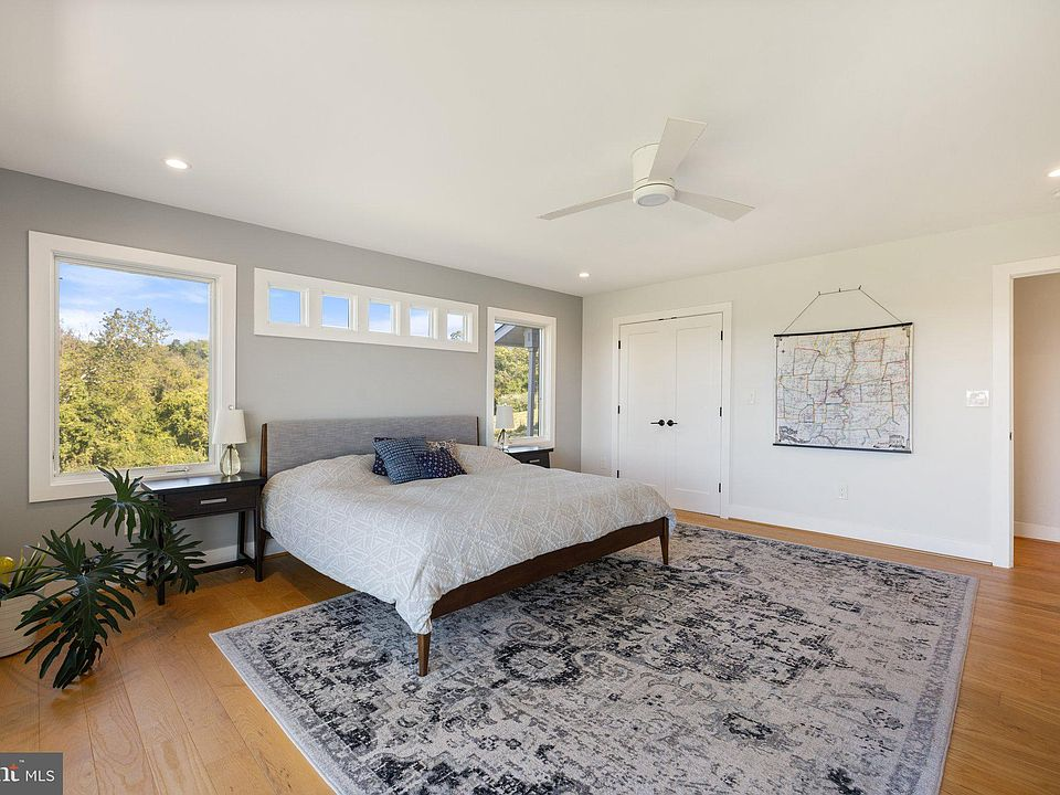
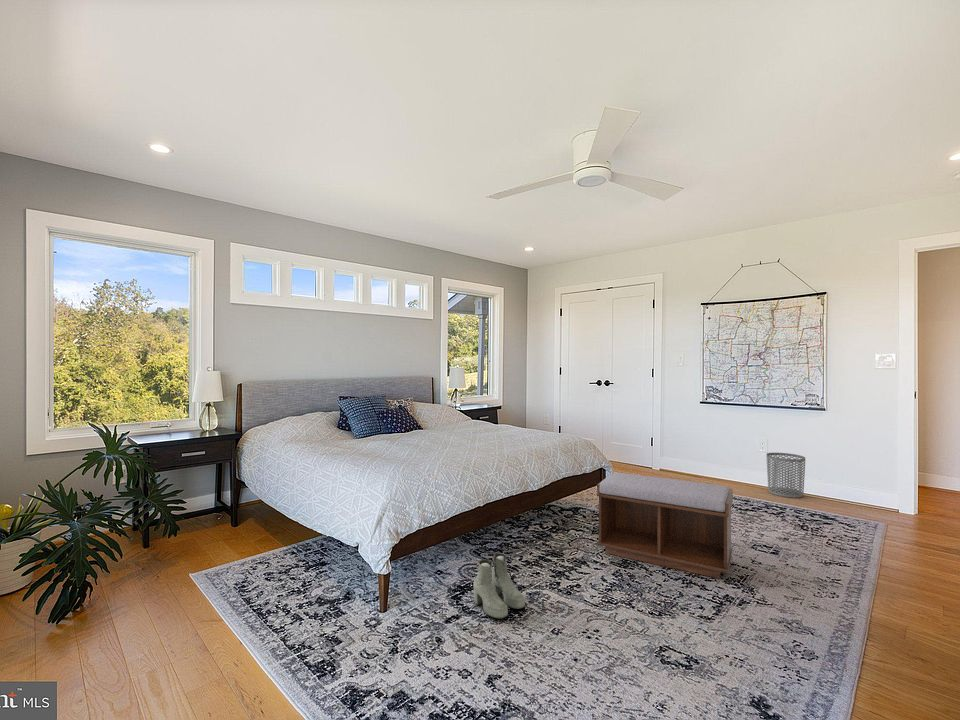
+ bench (663, 519)
+ boots (498, 583)
+ waste bin (785, 474)
